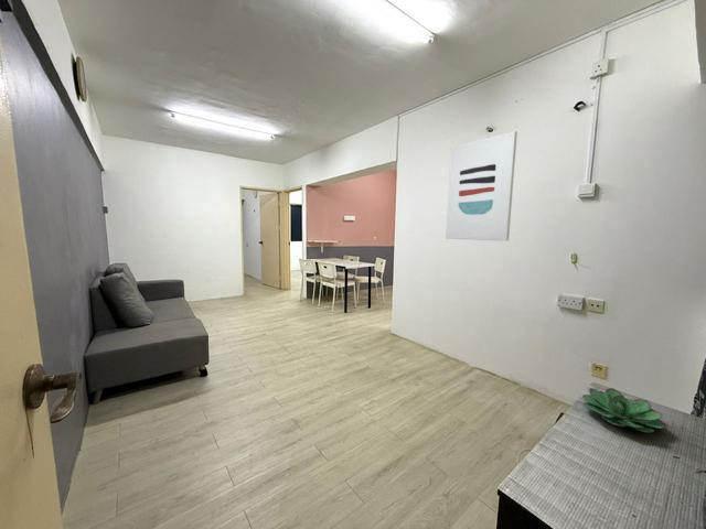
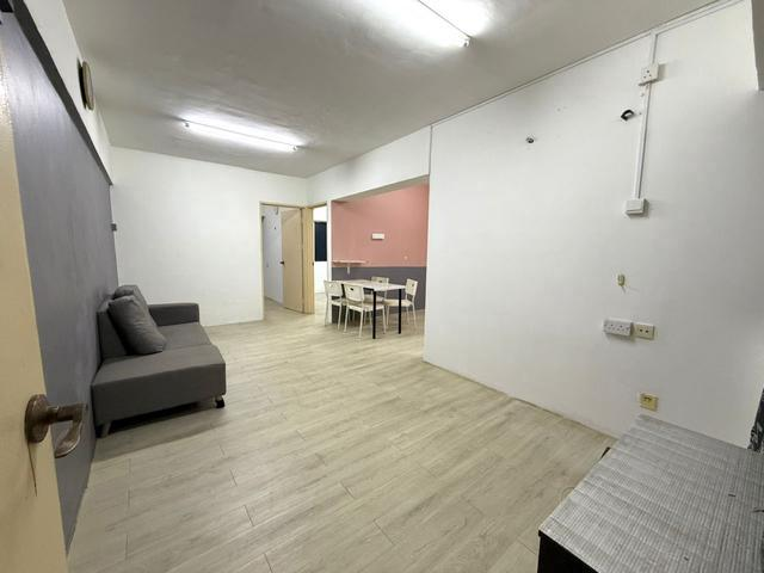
- wall art (477, 191)
- succulent plant (621, 408)
